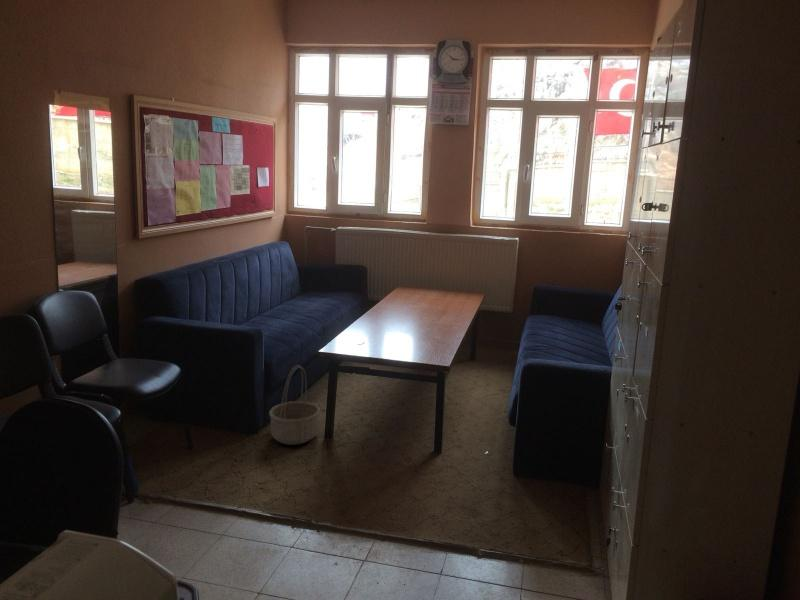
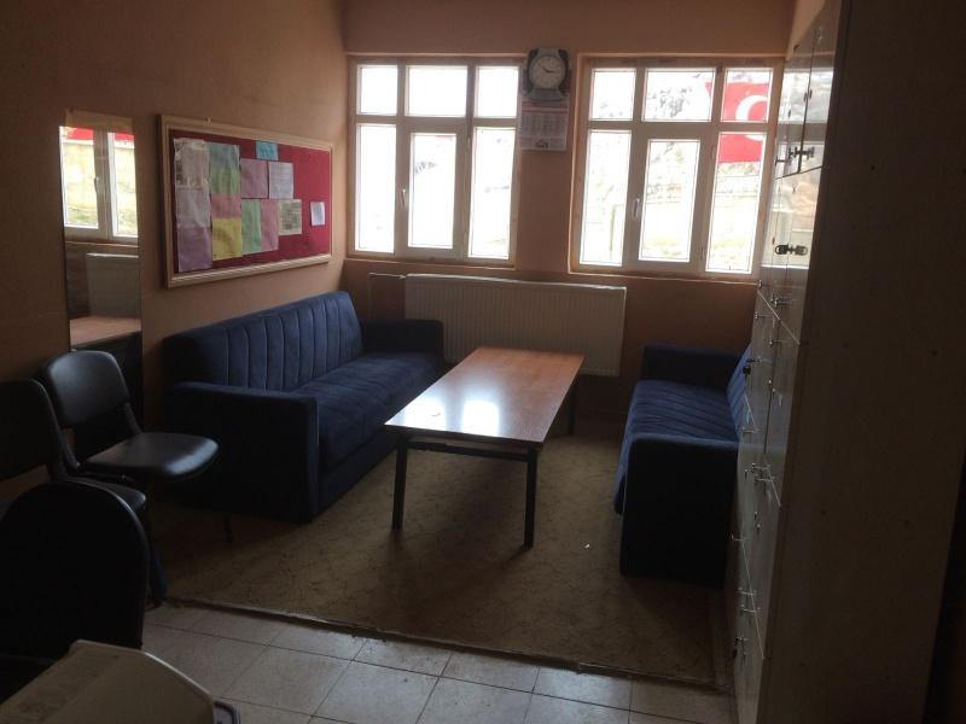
- basket (295, 401)
